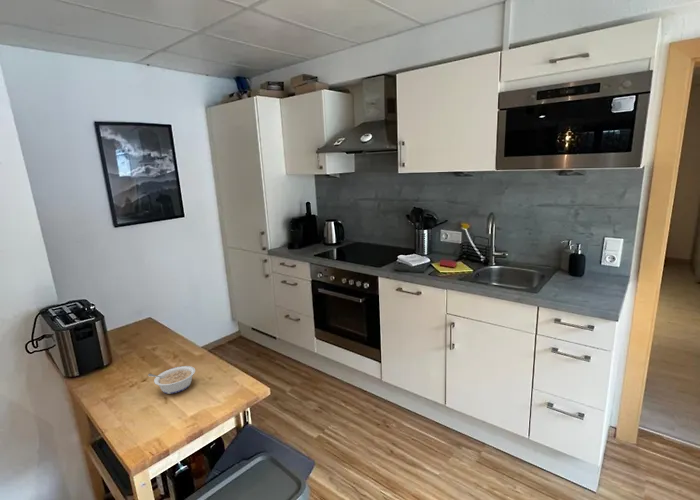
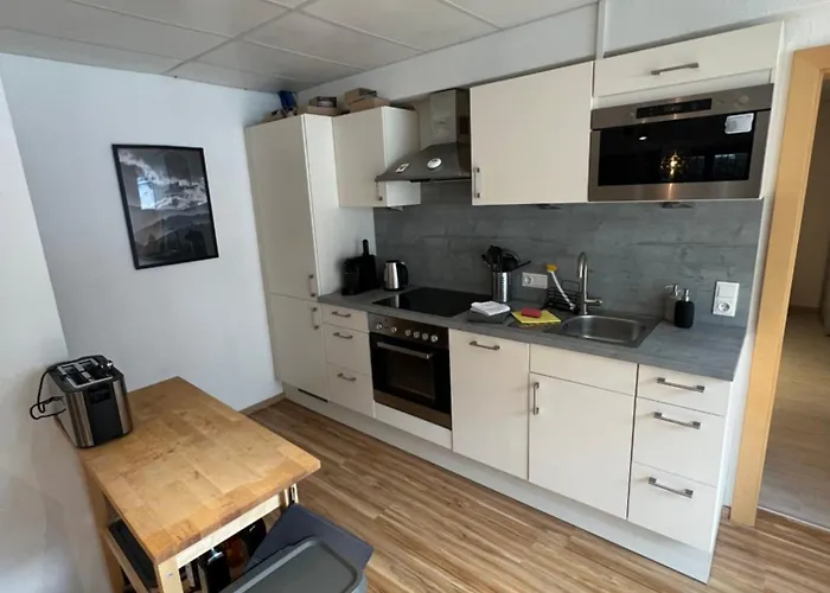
- legume (174, 380)
